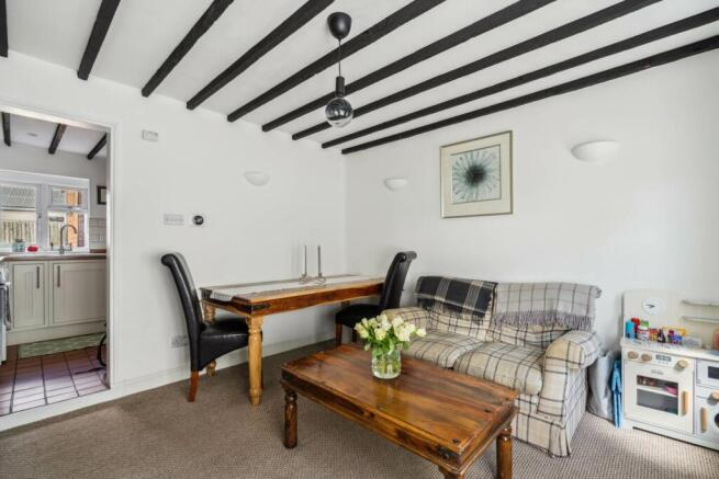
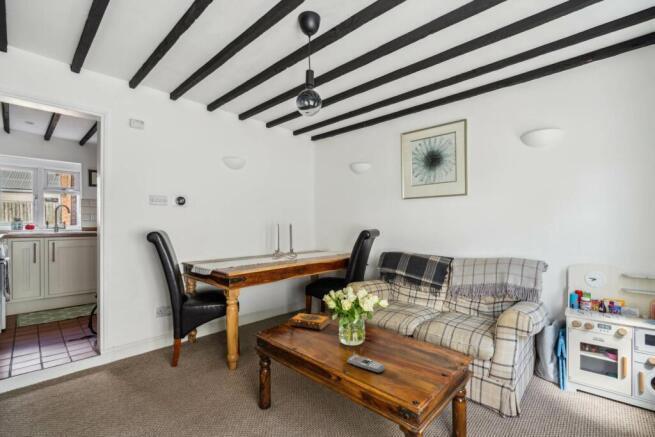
+ remote control (366, 363)
+ hardback book (309, 321)
